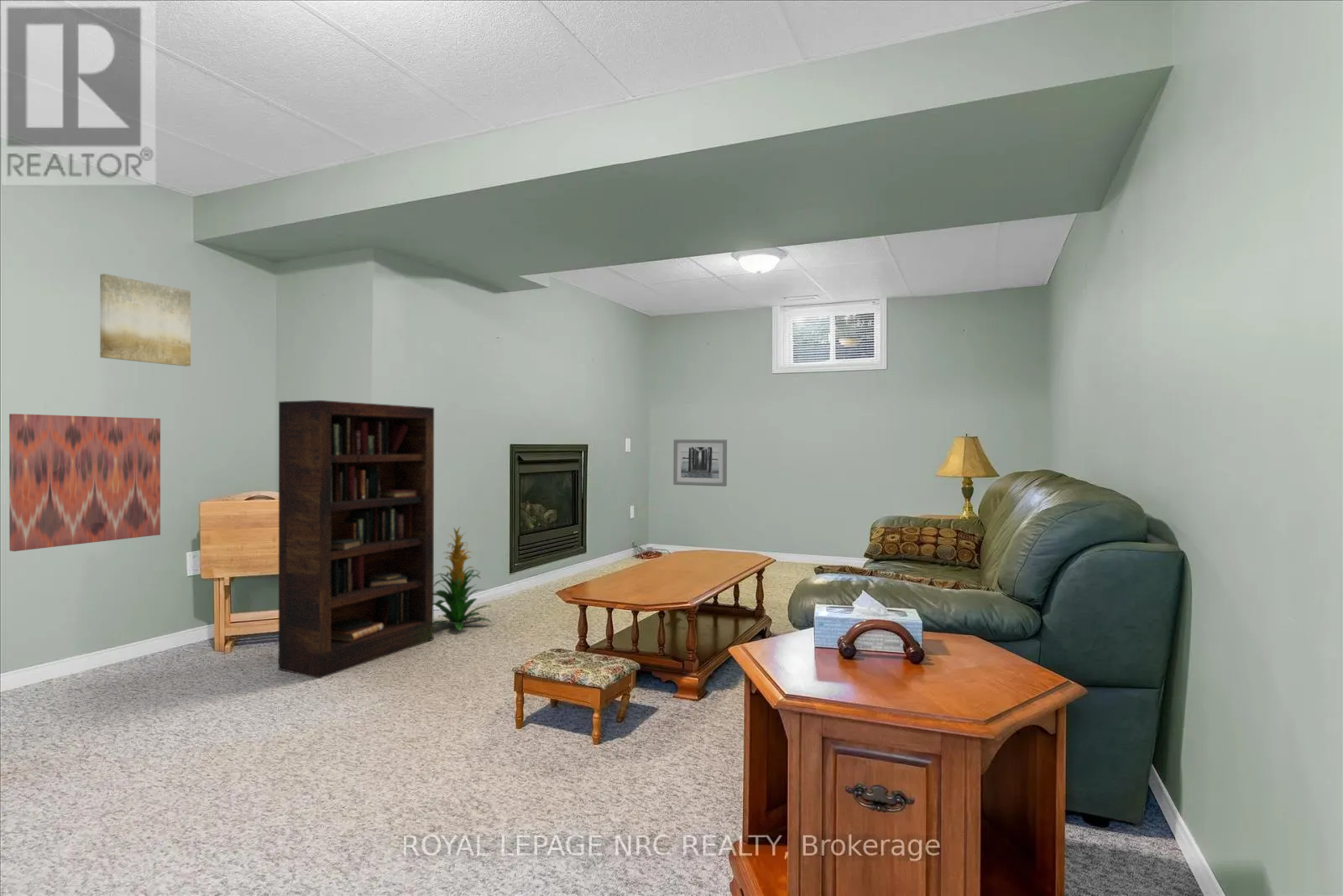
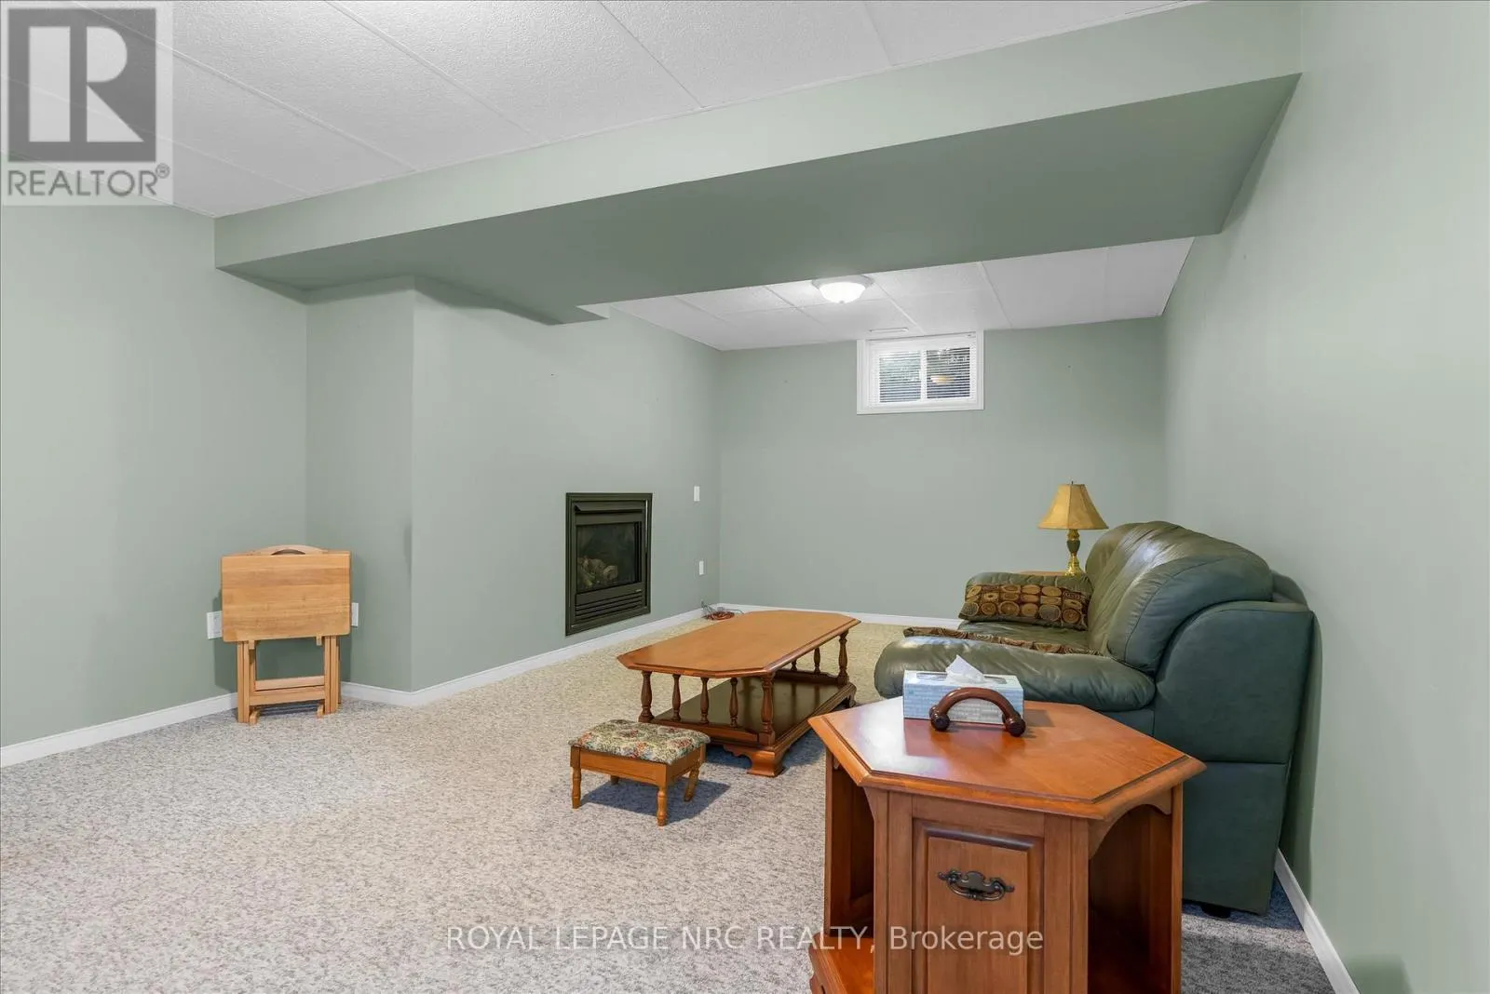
- wall art (147, 322)
- wall art (699, 462)
- bookcase (361, 529)
- wall art (91, 479)
- indoor plant (457, 576)
